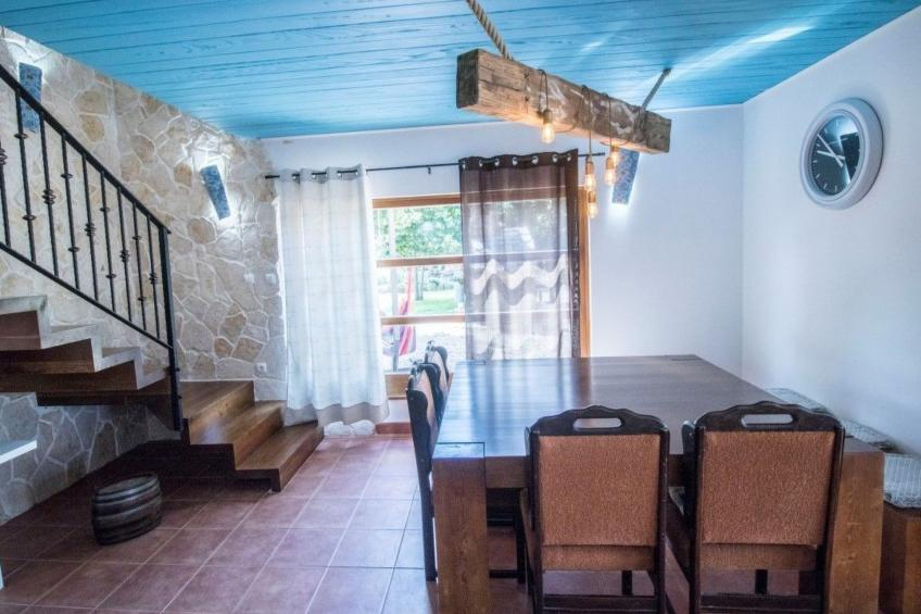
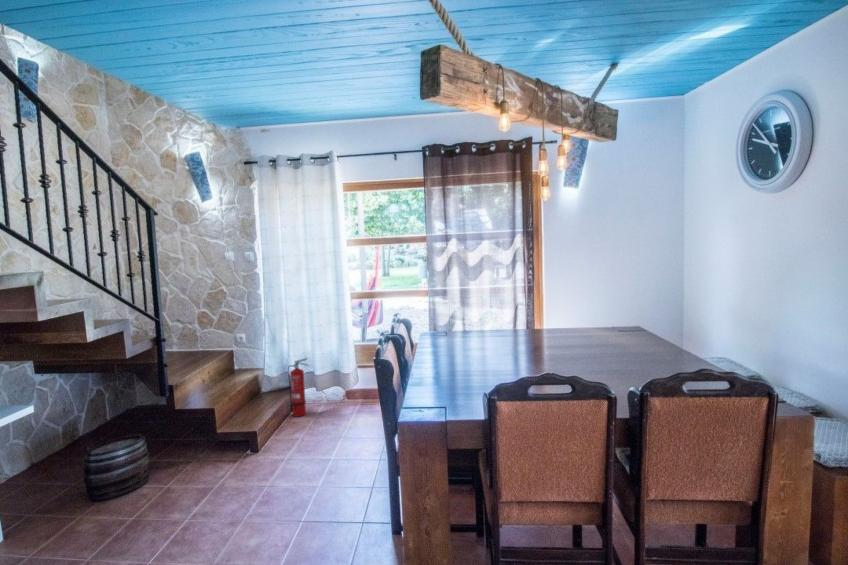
+ fire extinguisher (299, 386)
